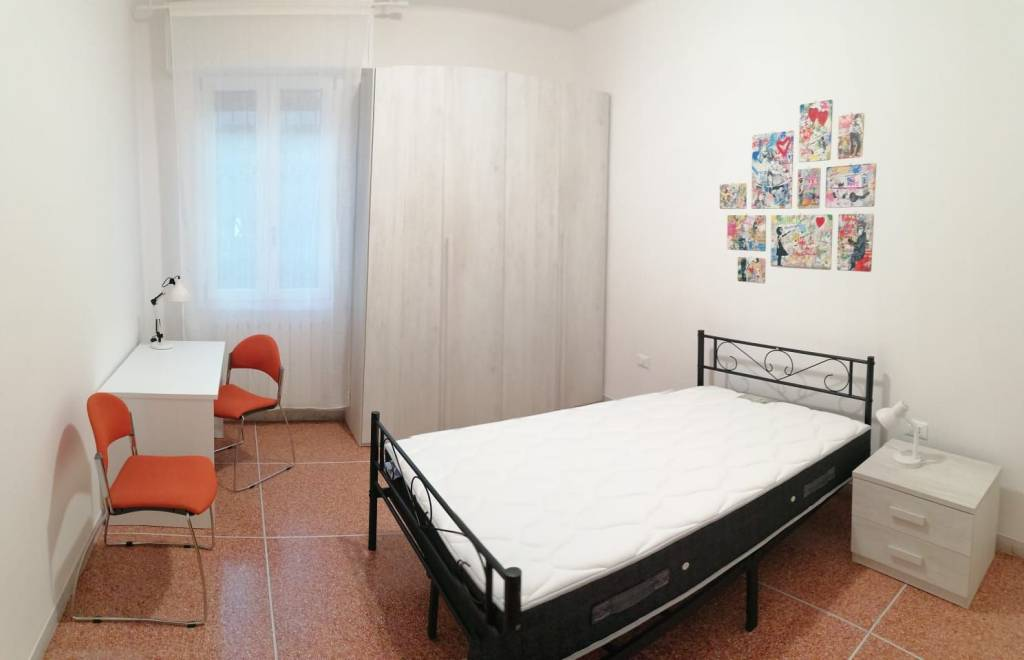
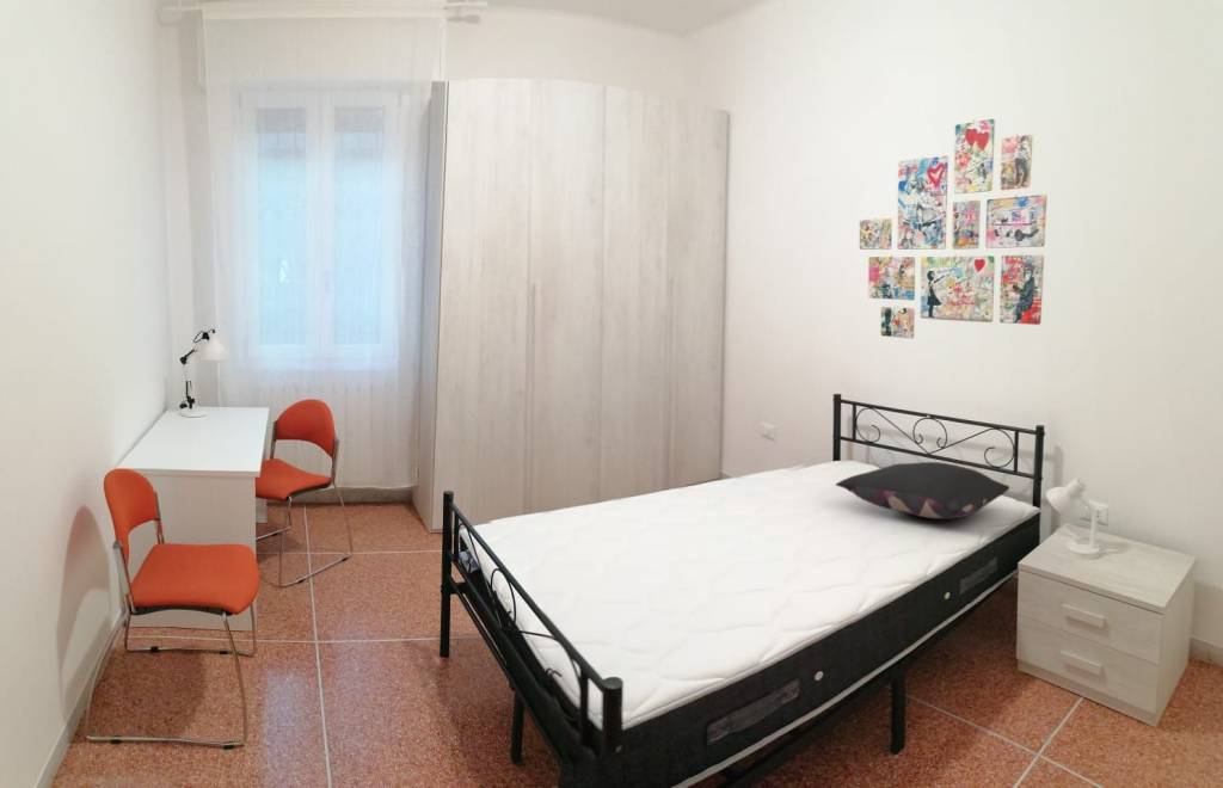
+ pillow (921, 487)
